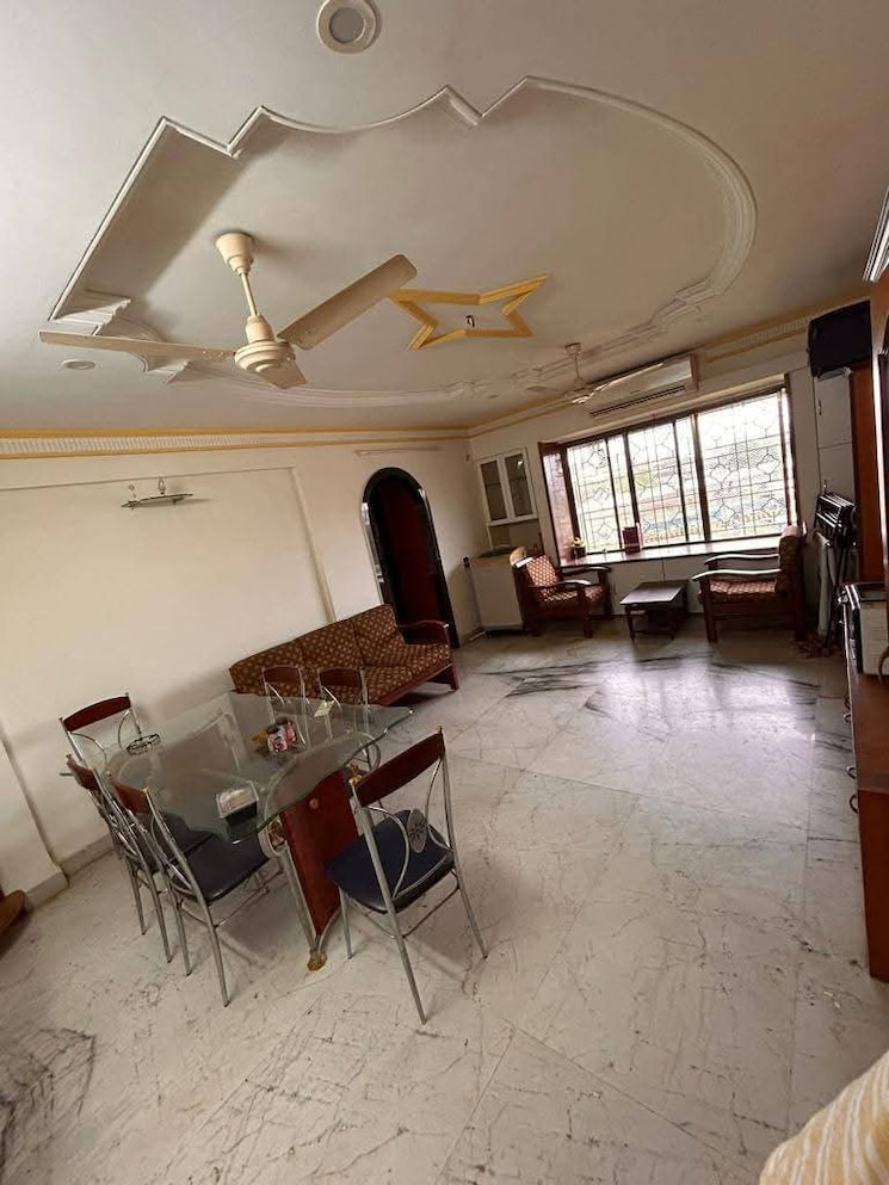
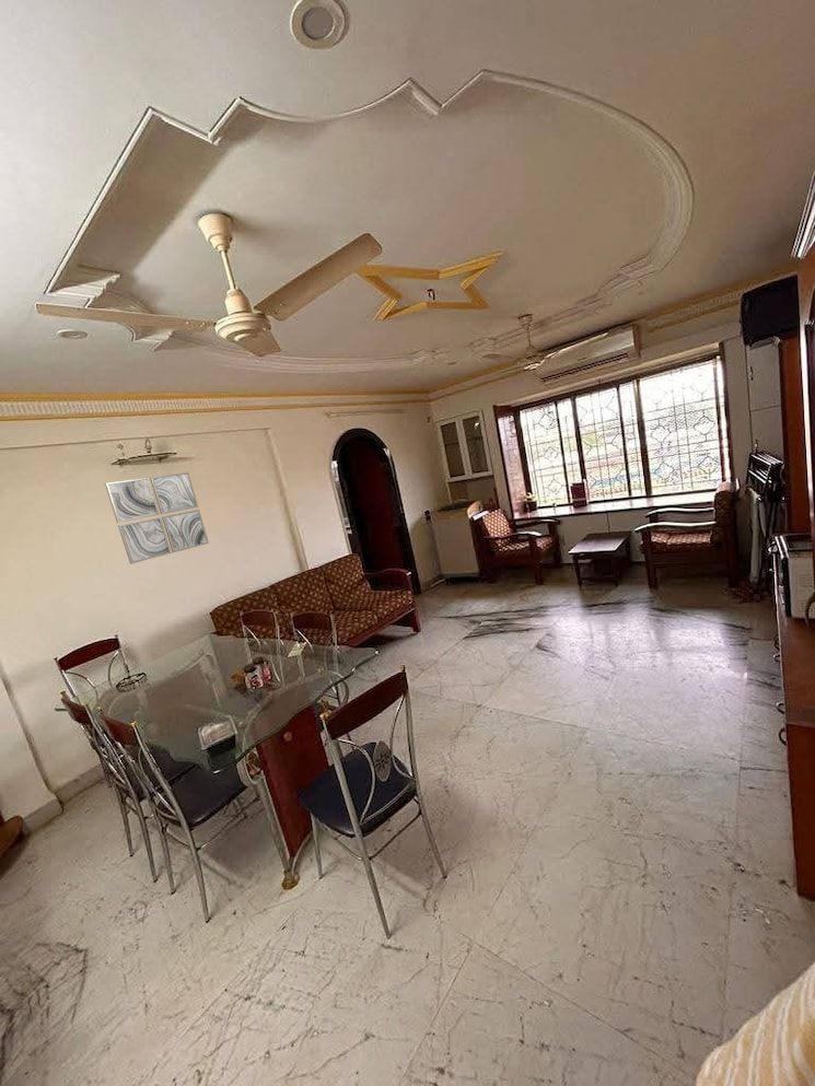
+ wall art (162, 516)
